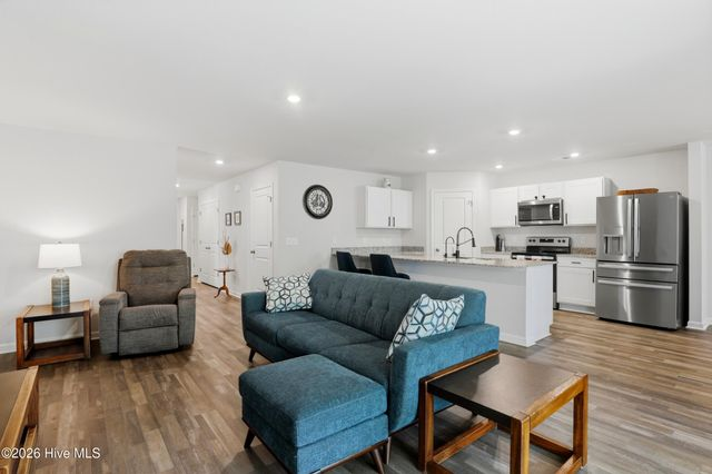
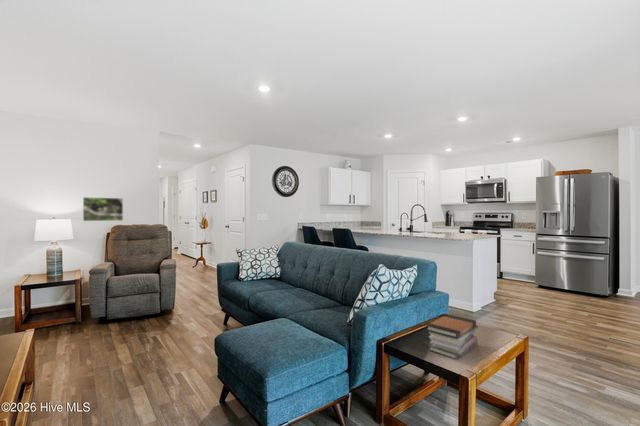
+ book stack (452, 335)
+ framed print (103, 209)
